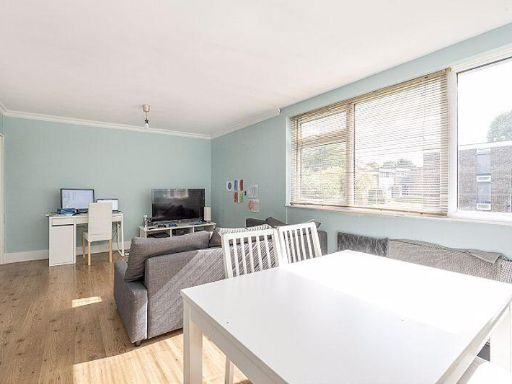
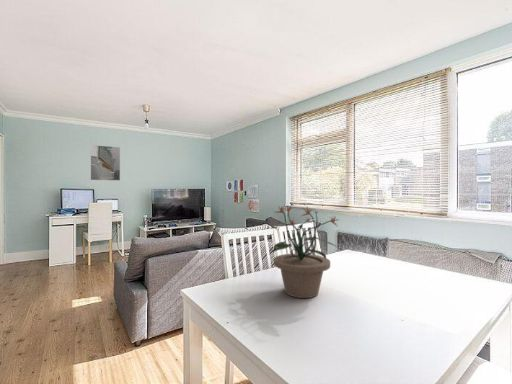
+ potted plant (300, 248)
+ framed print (105, 163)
